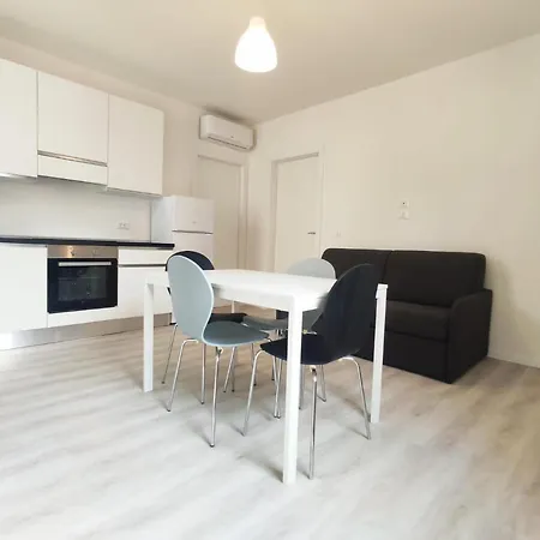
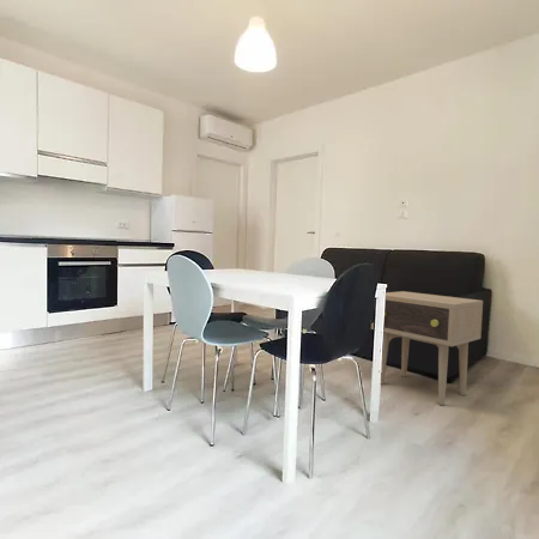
+ side table (423, 341)
